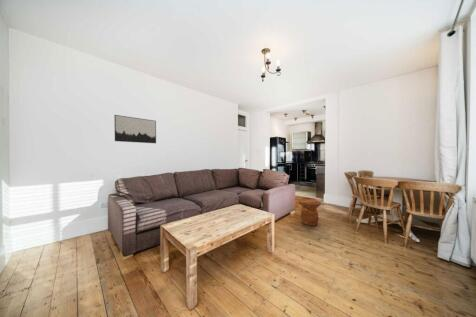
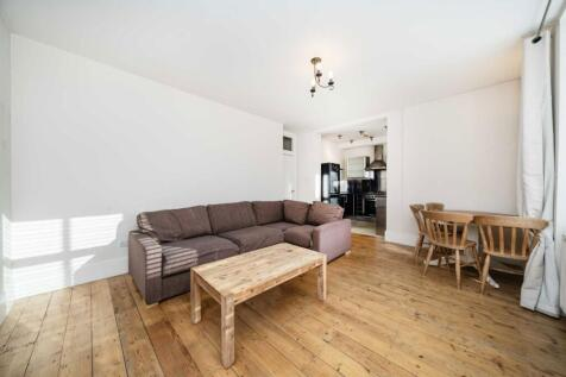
- wall art (136, 130)
- side table (309, 212)
